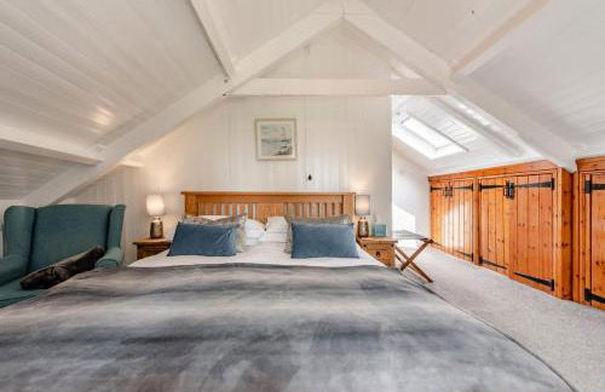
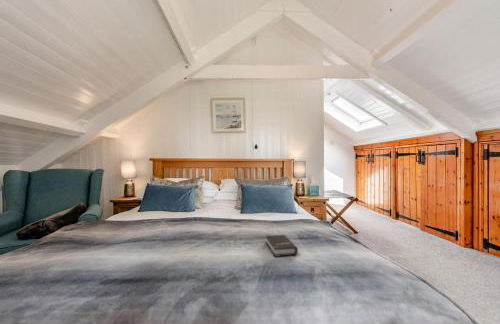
+ hardback book (280, 244)
